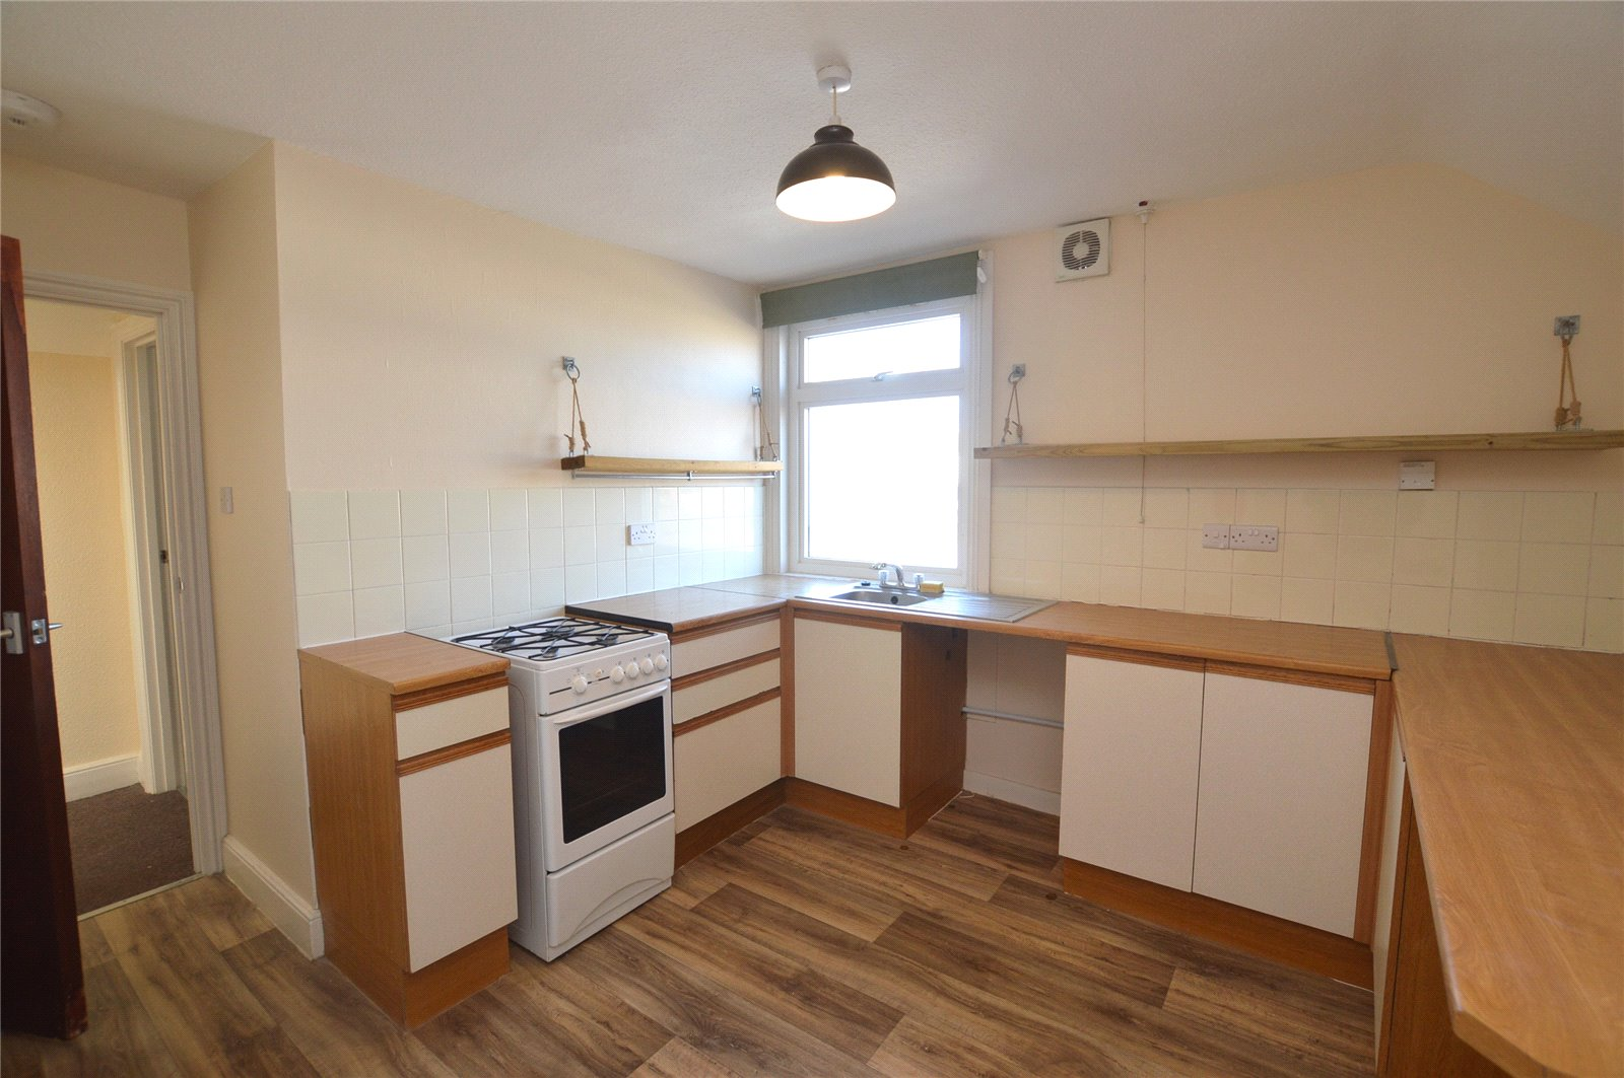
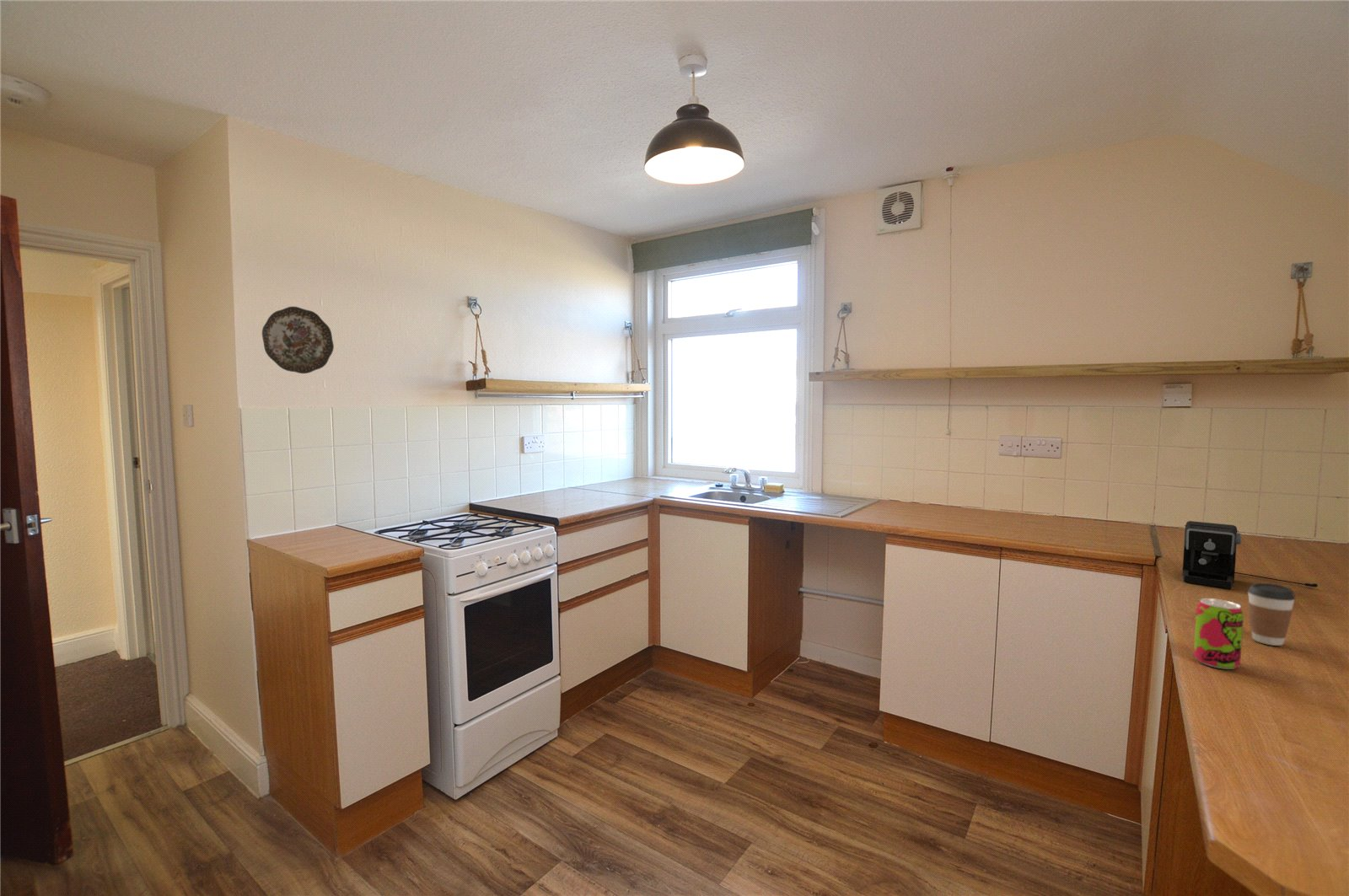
+ decorative plate (298, 341)
+ coffee cup (1269, 614)
+ coffee maker (1235, 557)
+ beverage can (1217, 633)
